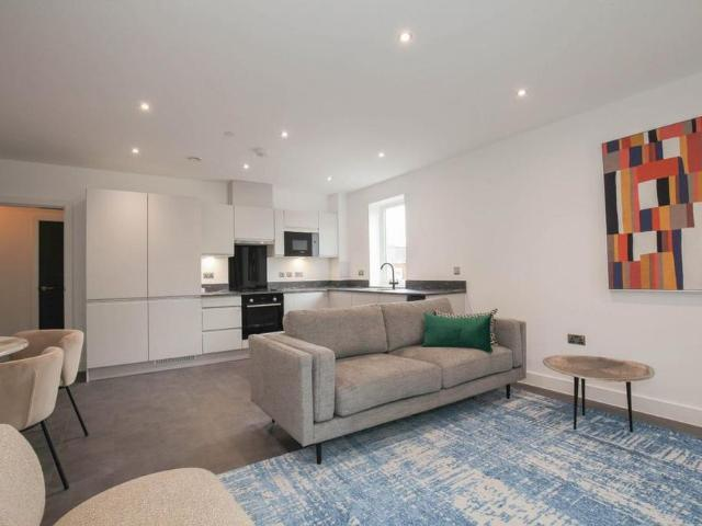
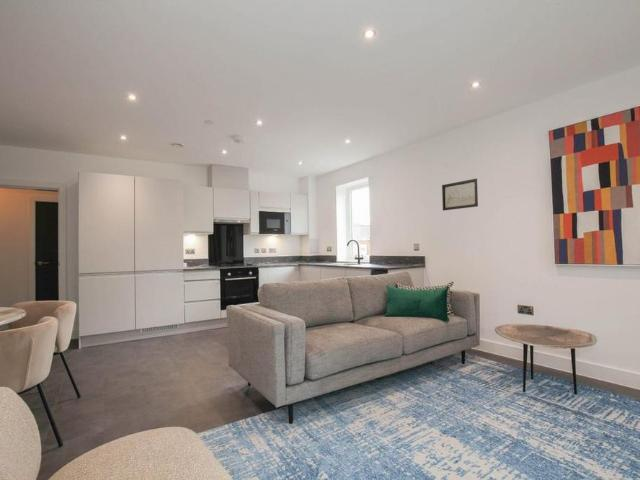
+ wall art (459, 195)
